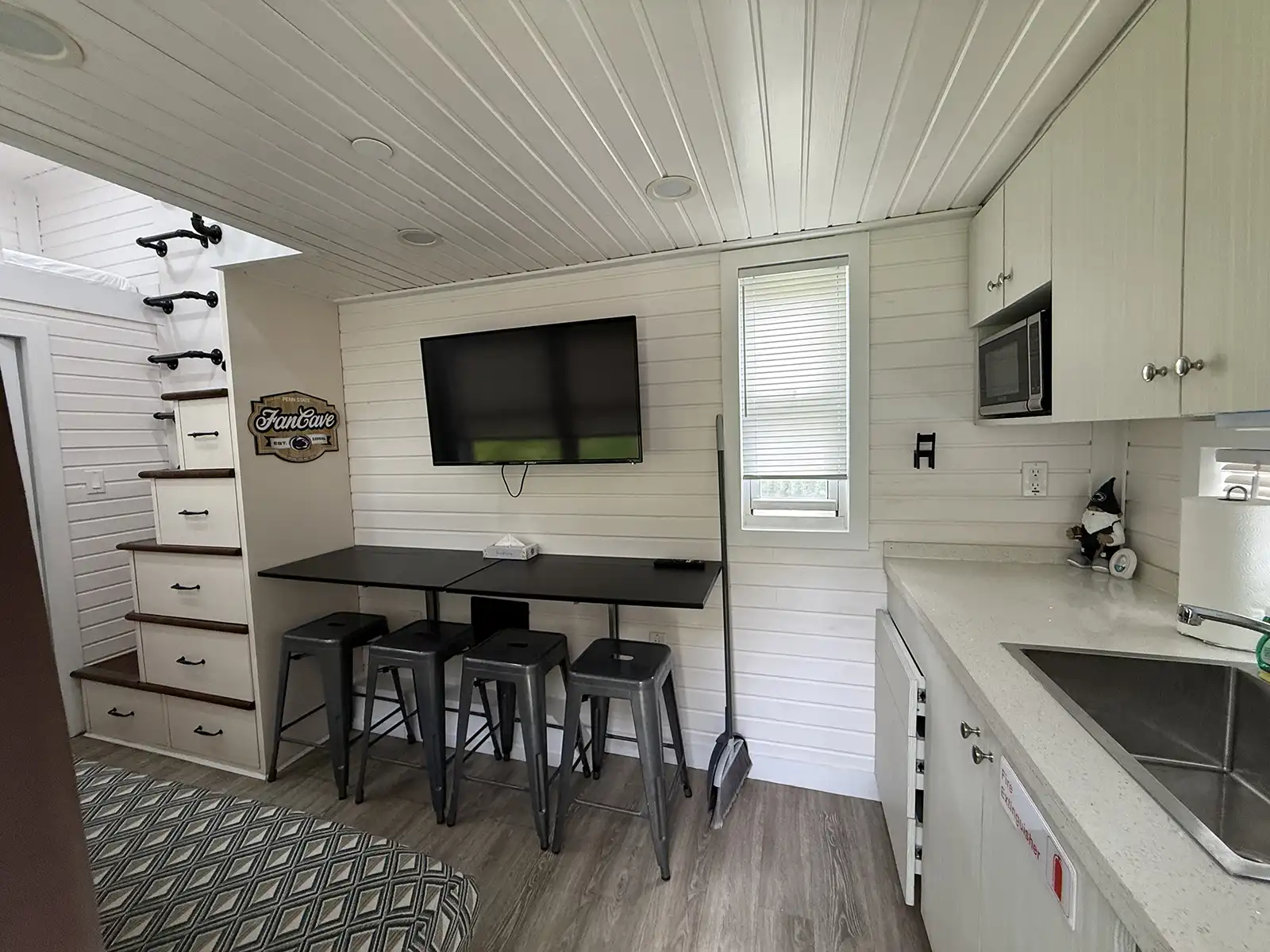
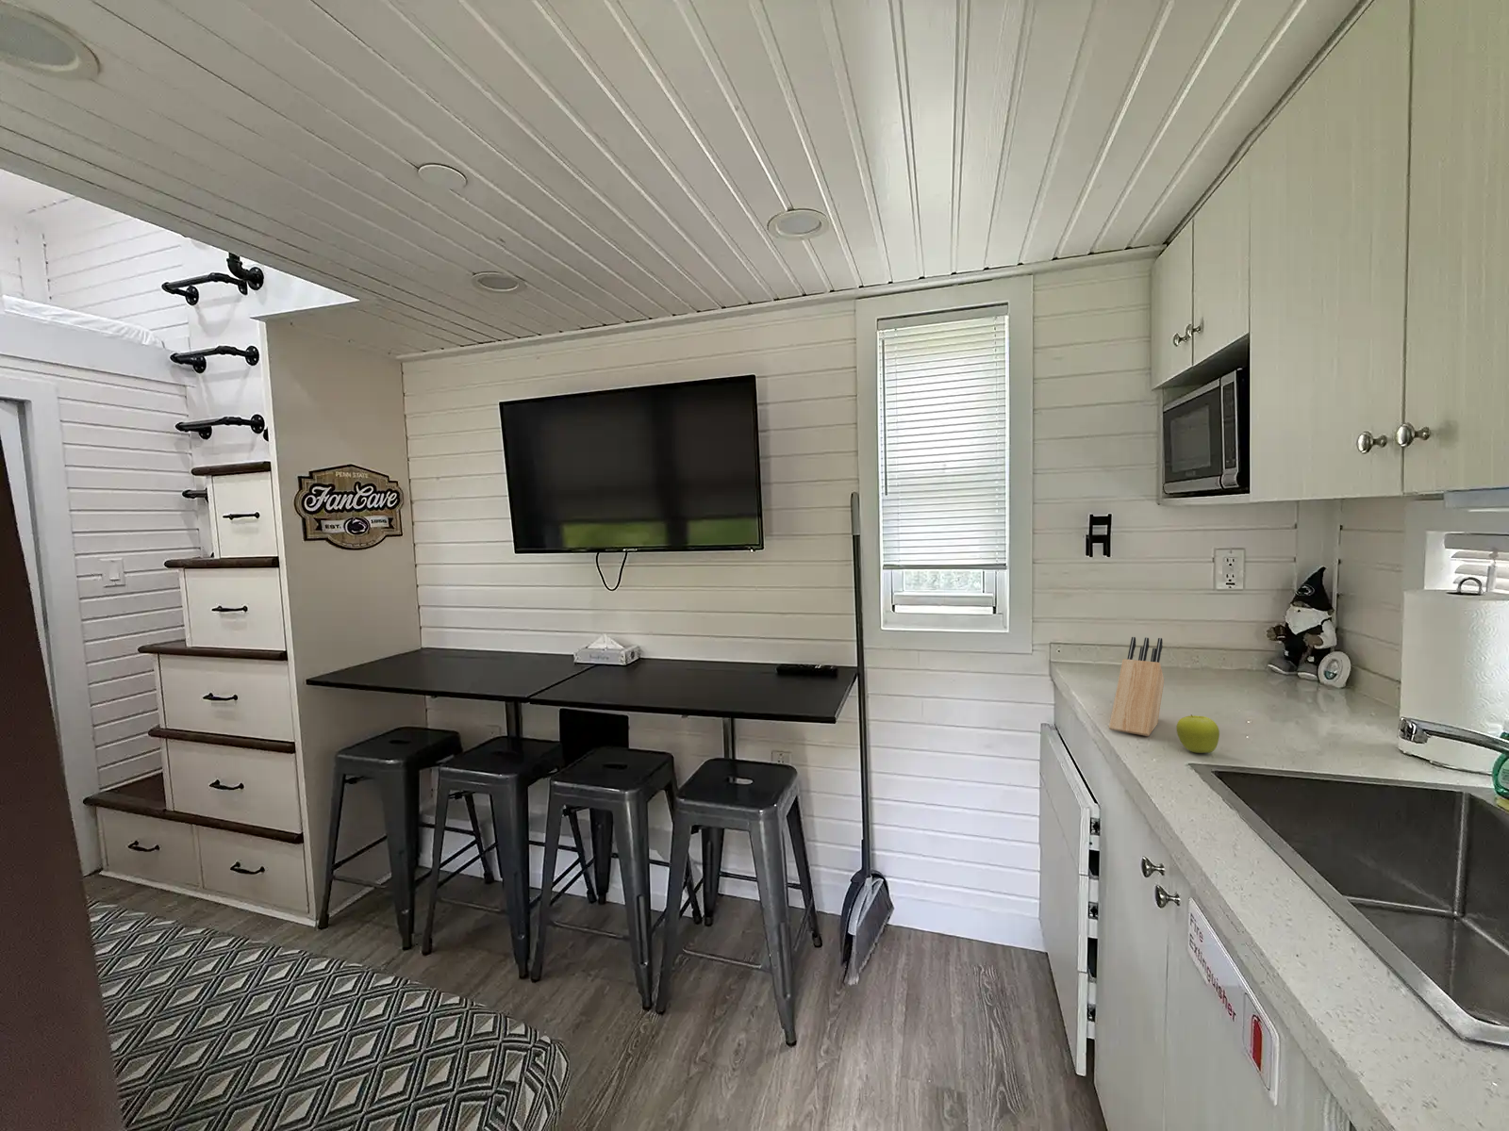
+ fruit (1197, 733)
+ knife block (1138, 682)
